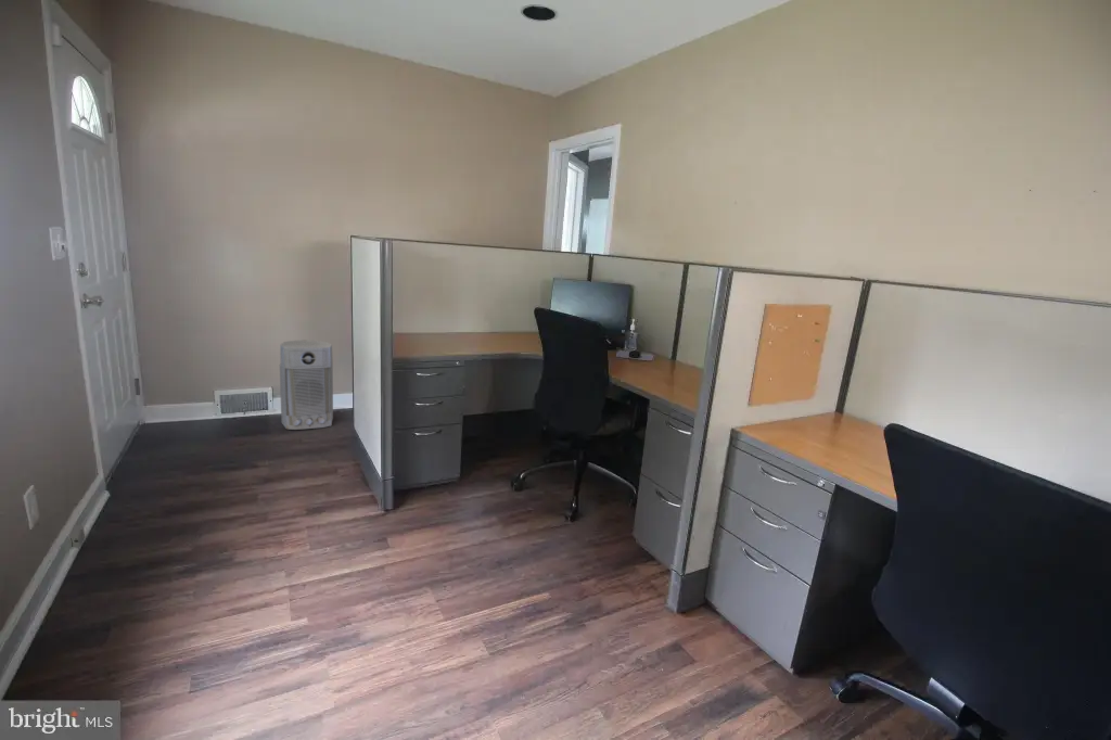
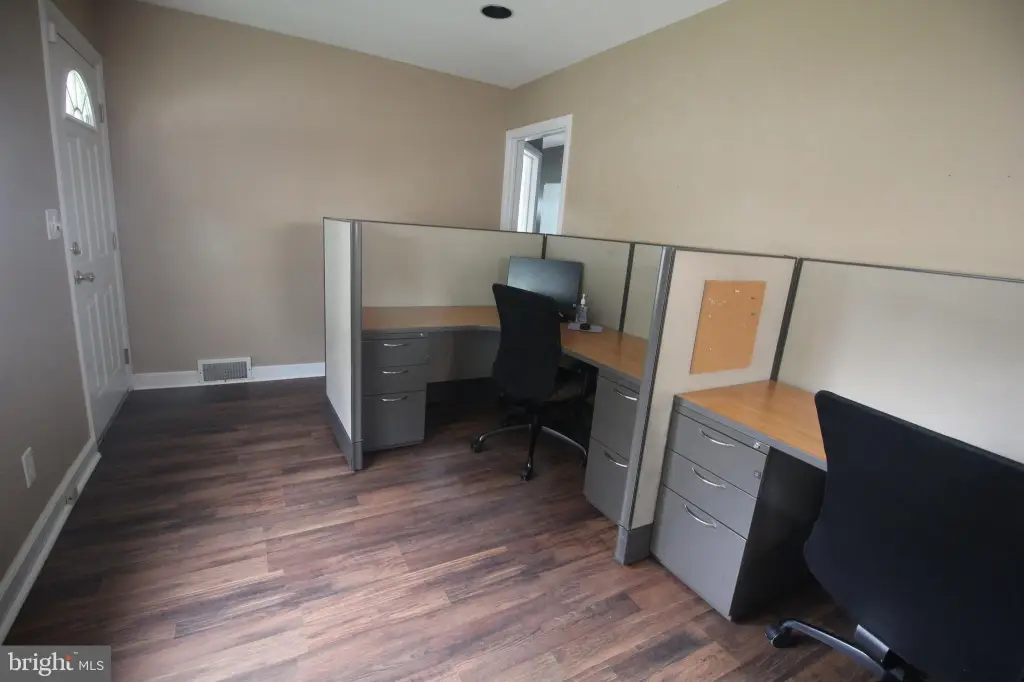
- air purifier (307, 382)
